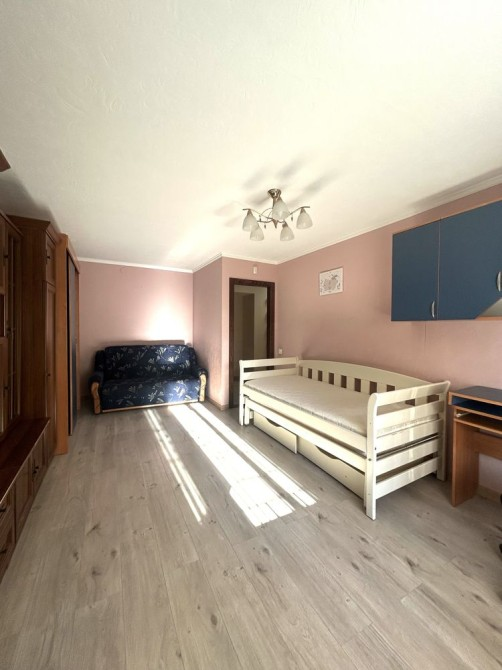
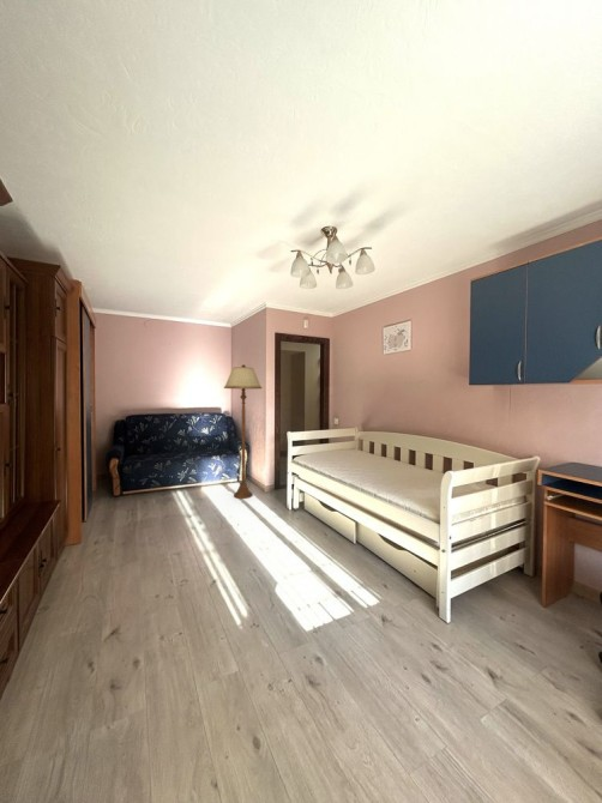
+ floor lamp (242, 430)
